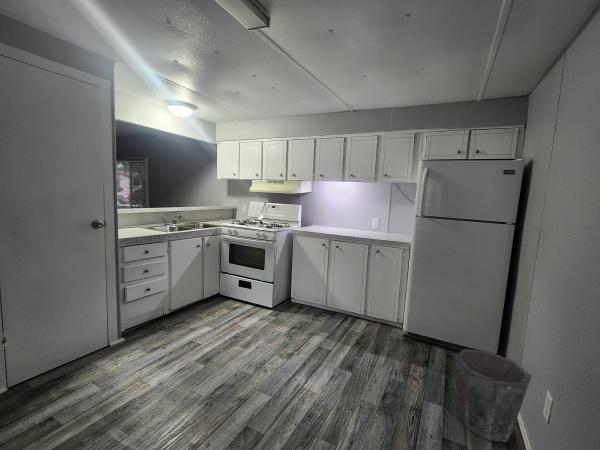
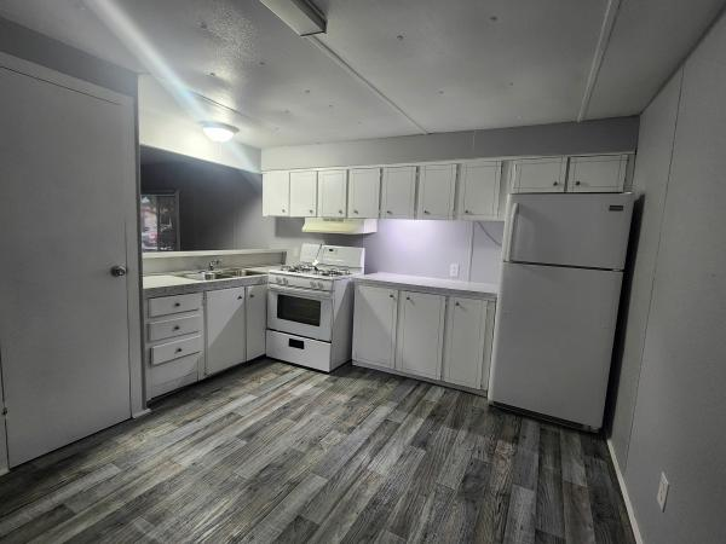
- waste bin (487, 394)
